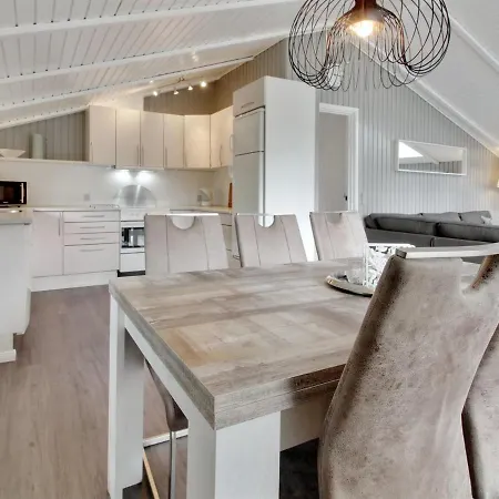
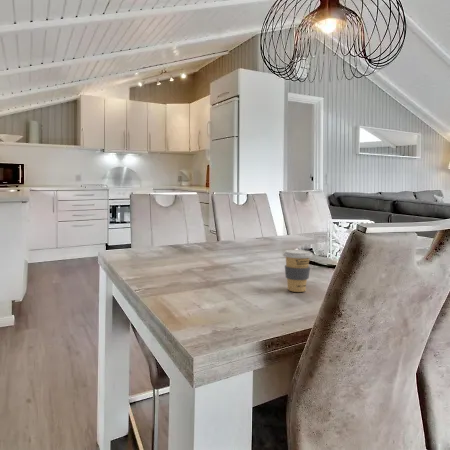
+ coffee cup (297, 270)
